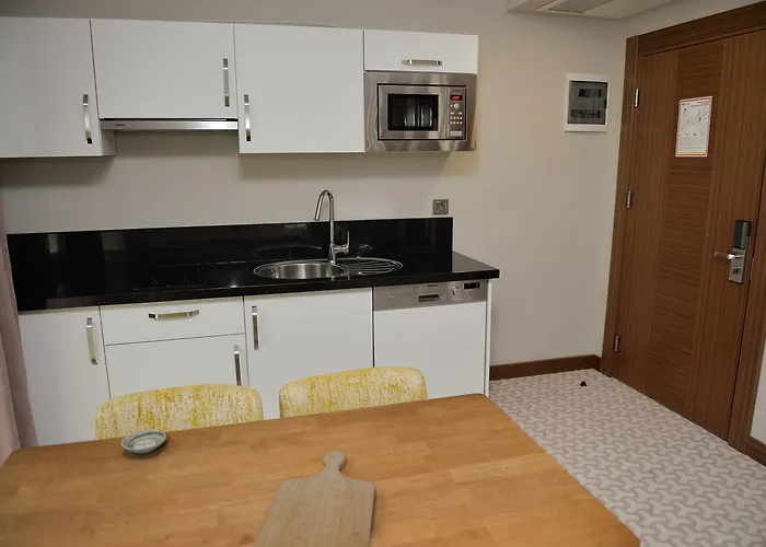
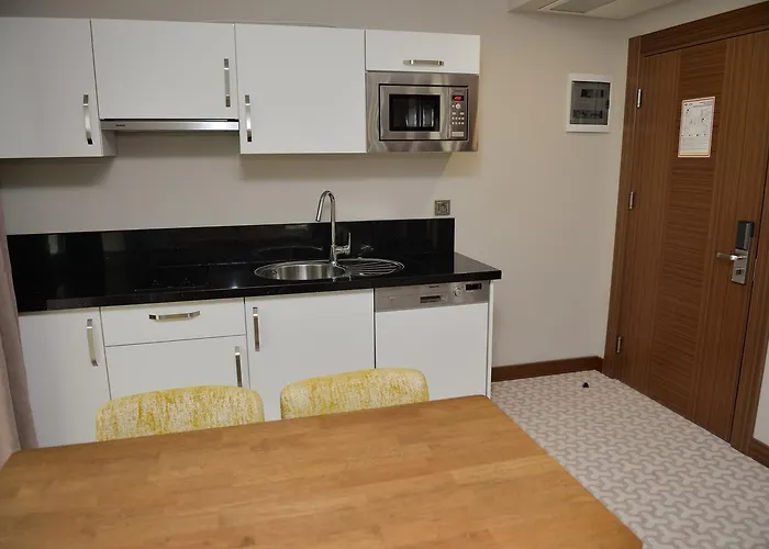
- chopping board (322, 507)
- saucer (144, 443)
